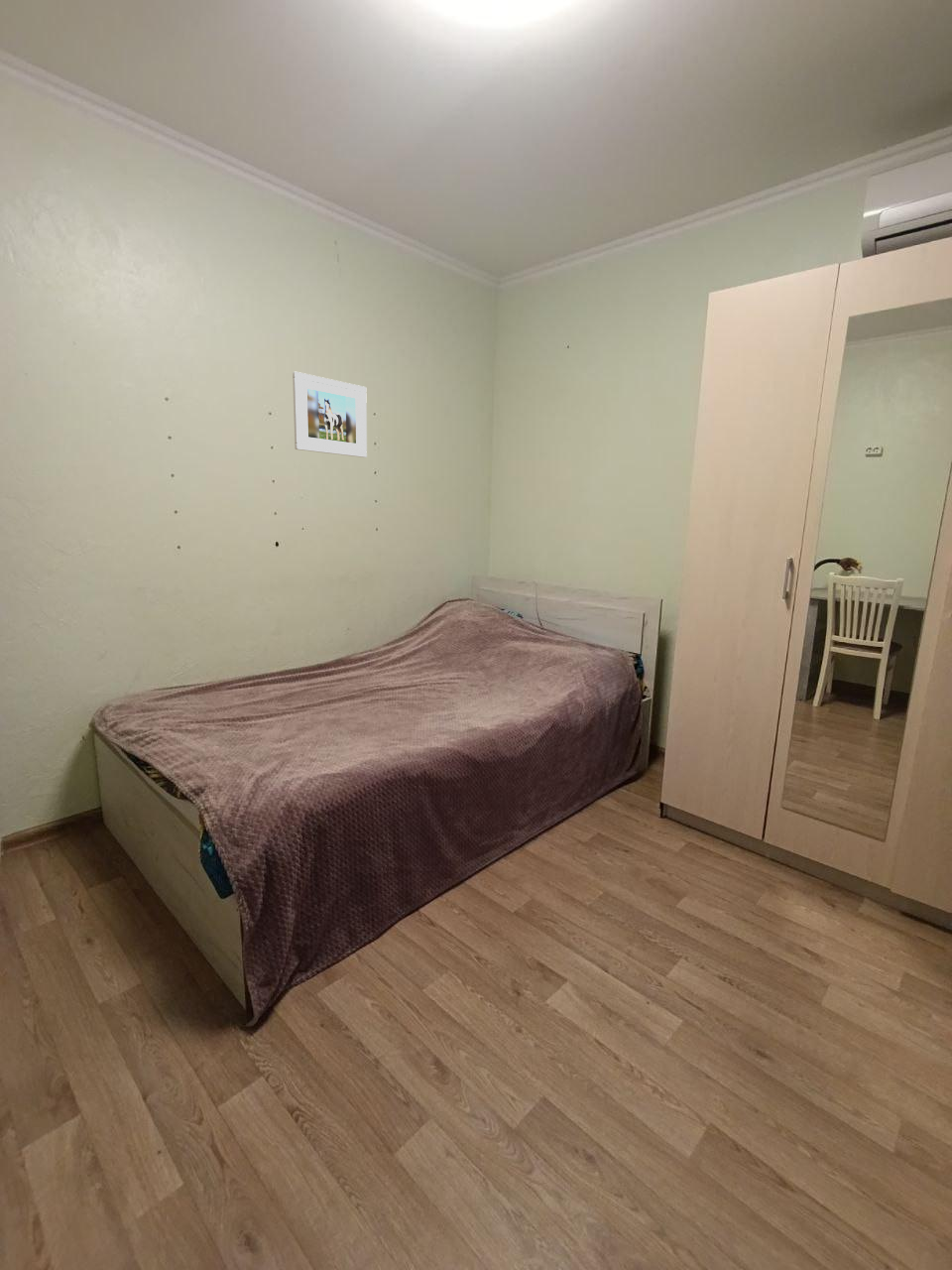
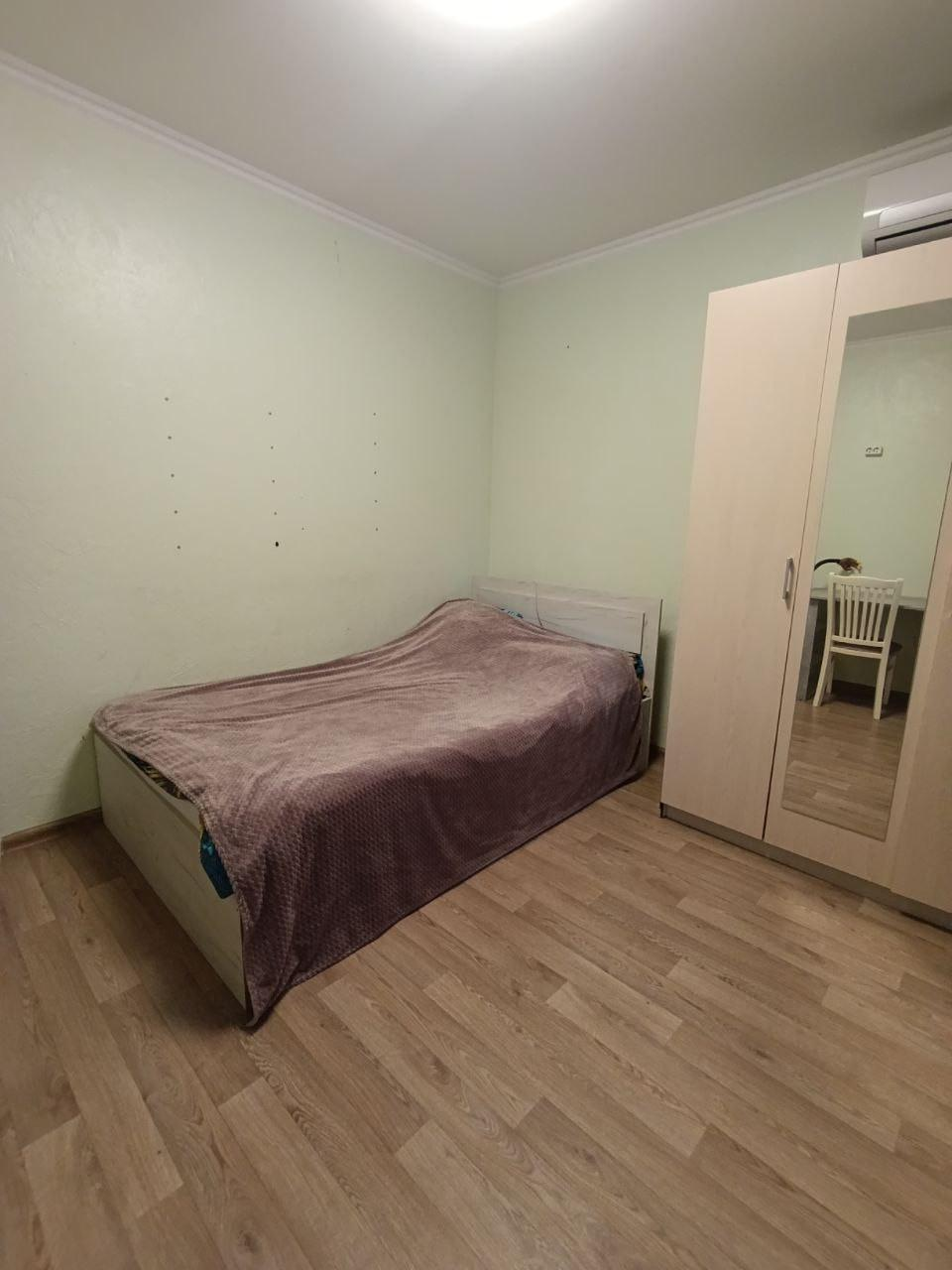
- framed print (331, 417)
